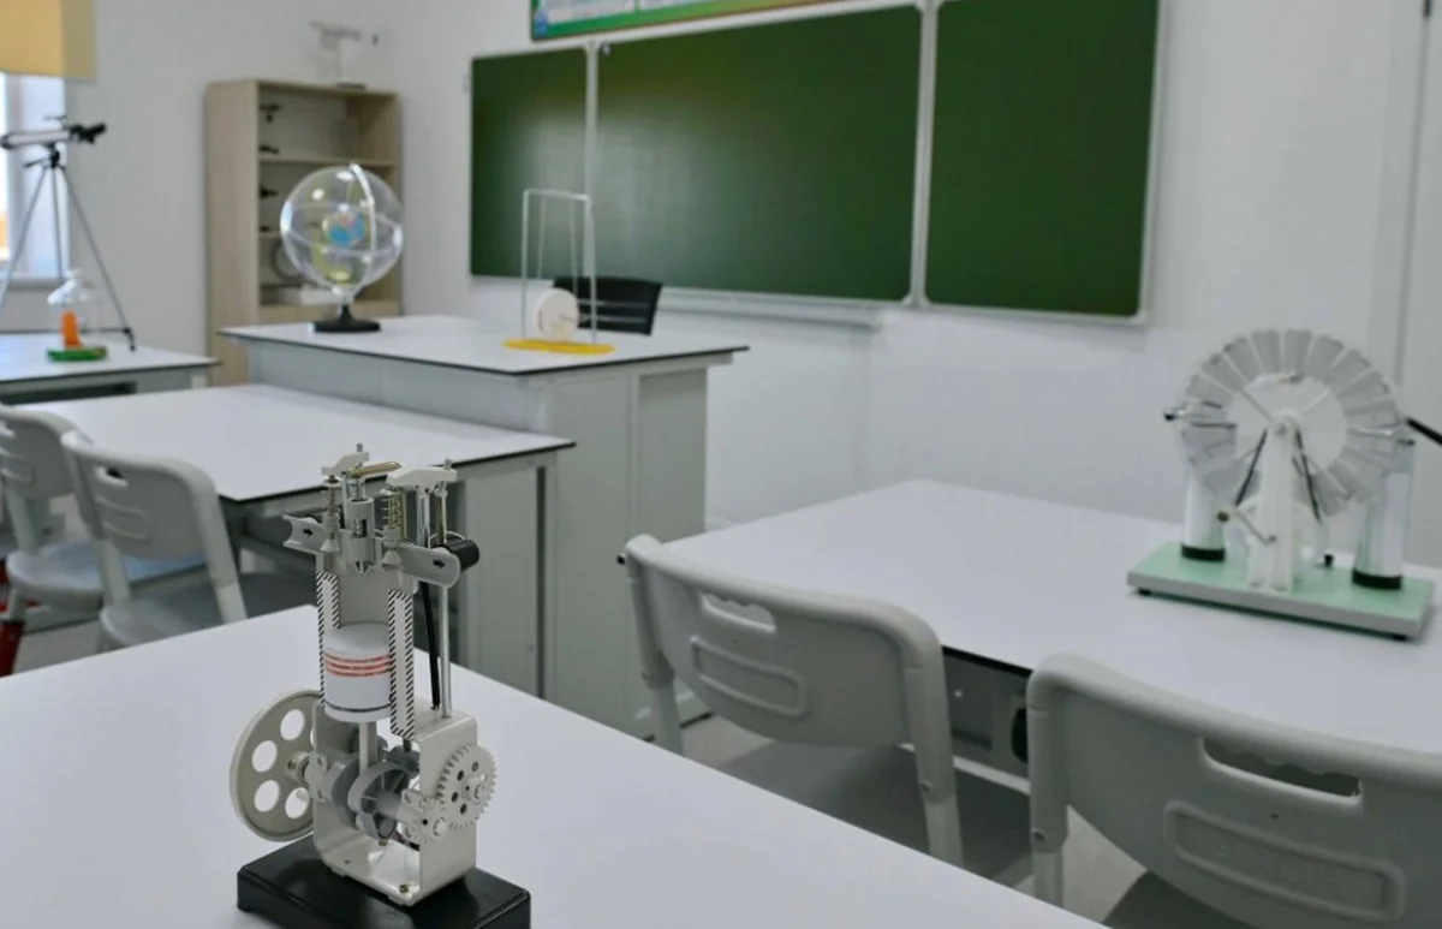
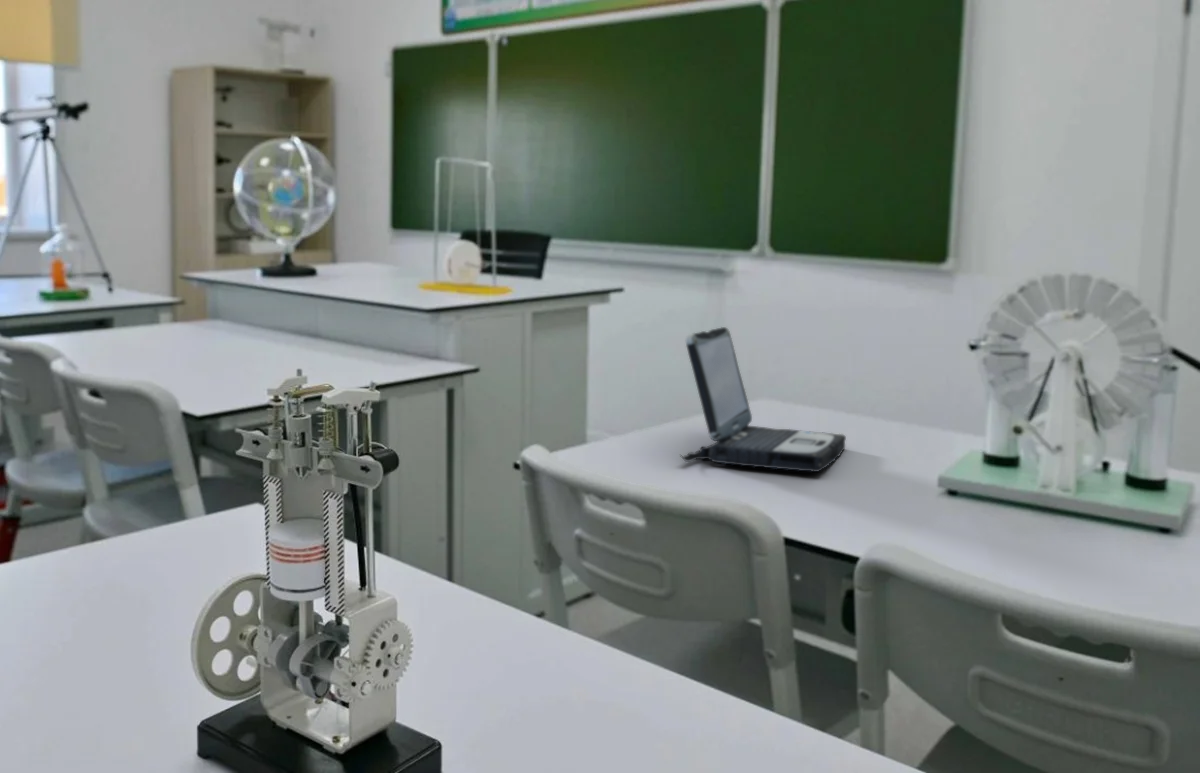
+ laptop (747, 400)
